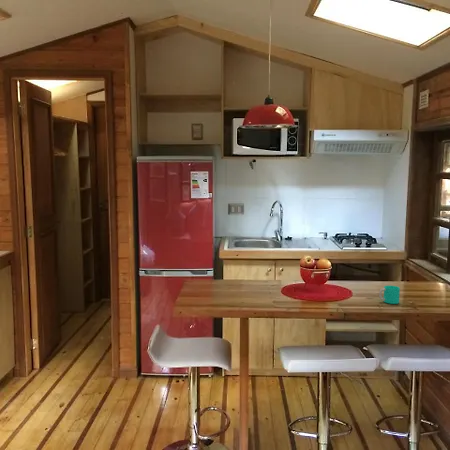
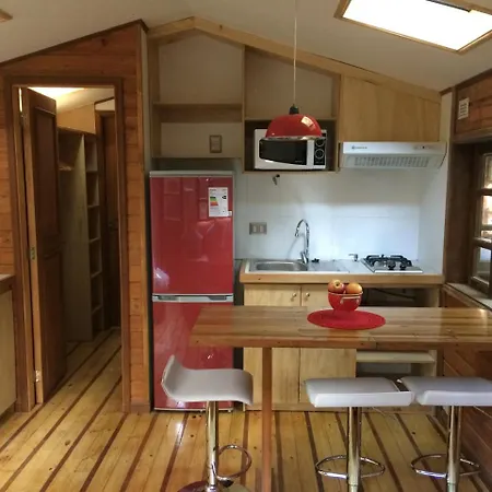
- cup (388, 294)
